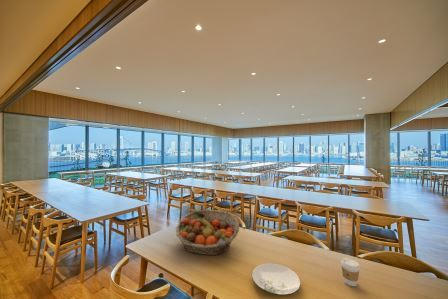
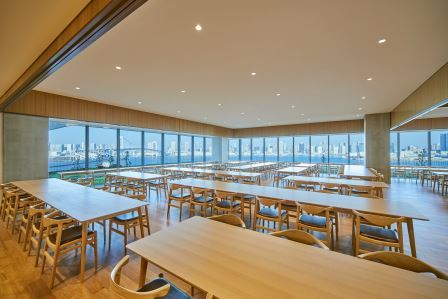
- plate (275, 280)
- fruit basket (207, 230)
- coffee cup (350, 272)
